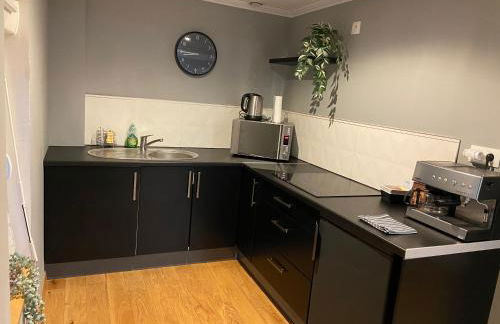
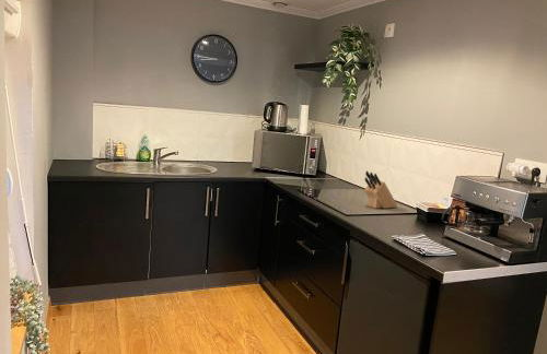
+ knife block (380, 189)
